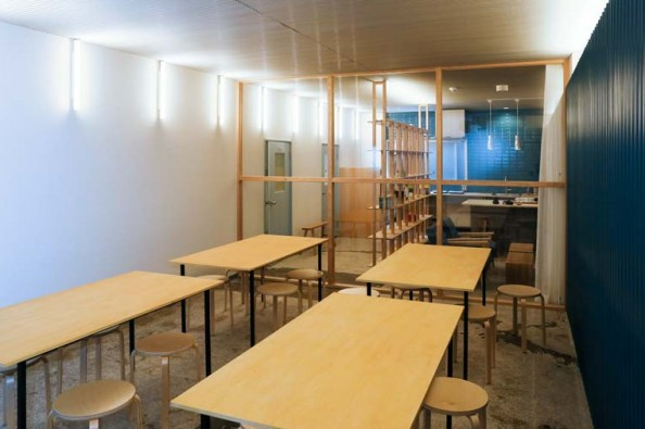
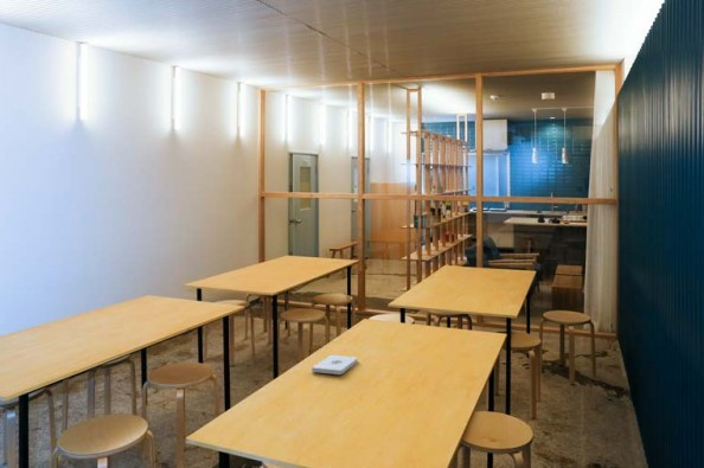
+ notepad (335, 364)
